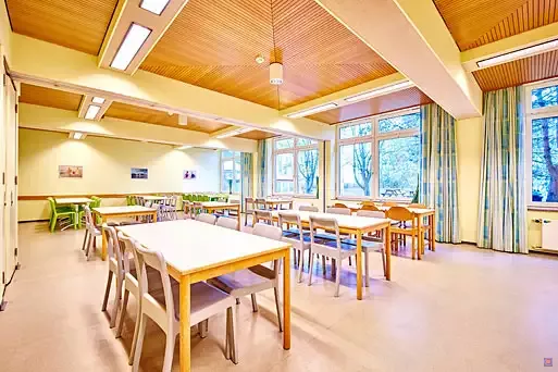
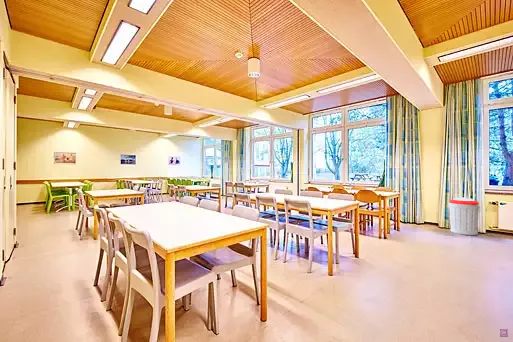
+ trash can (463, 215)
